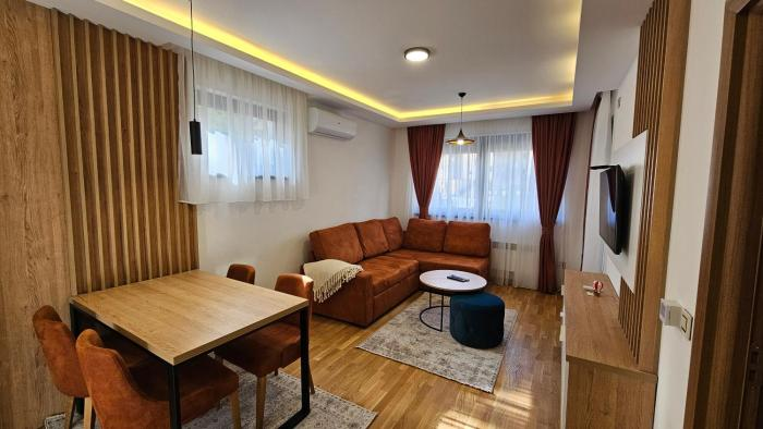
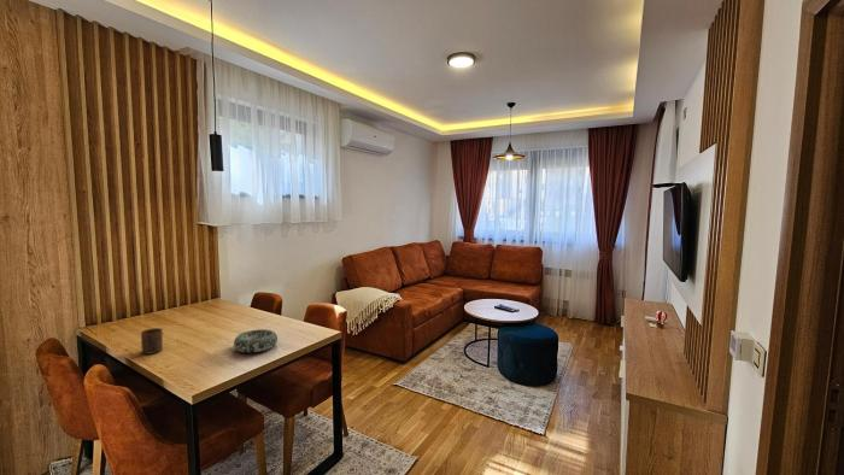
+ cup (152, 340)
+ decorative bowl (256, 340)
